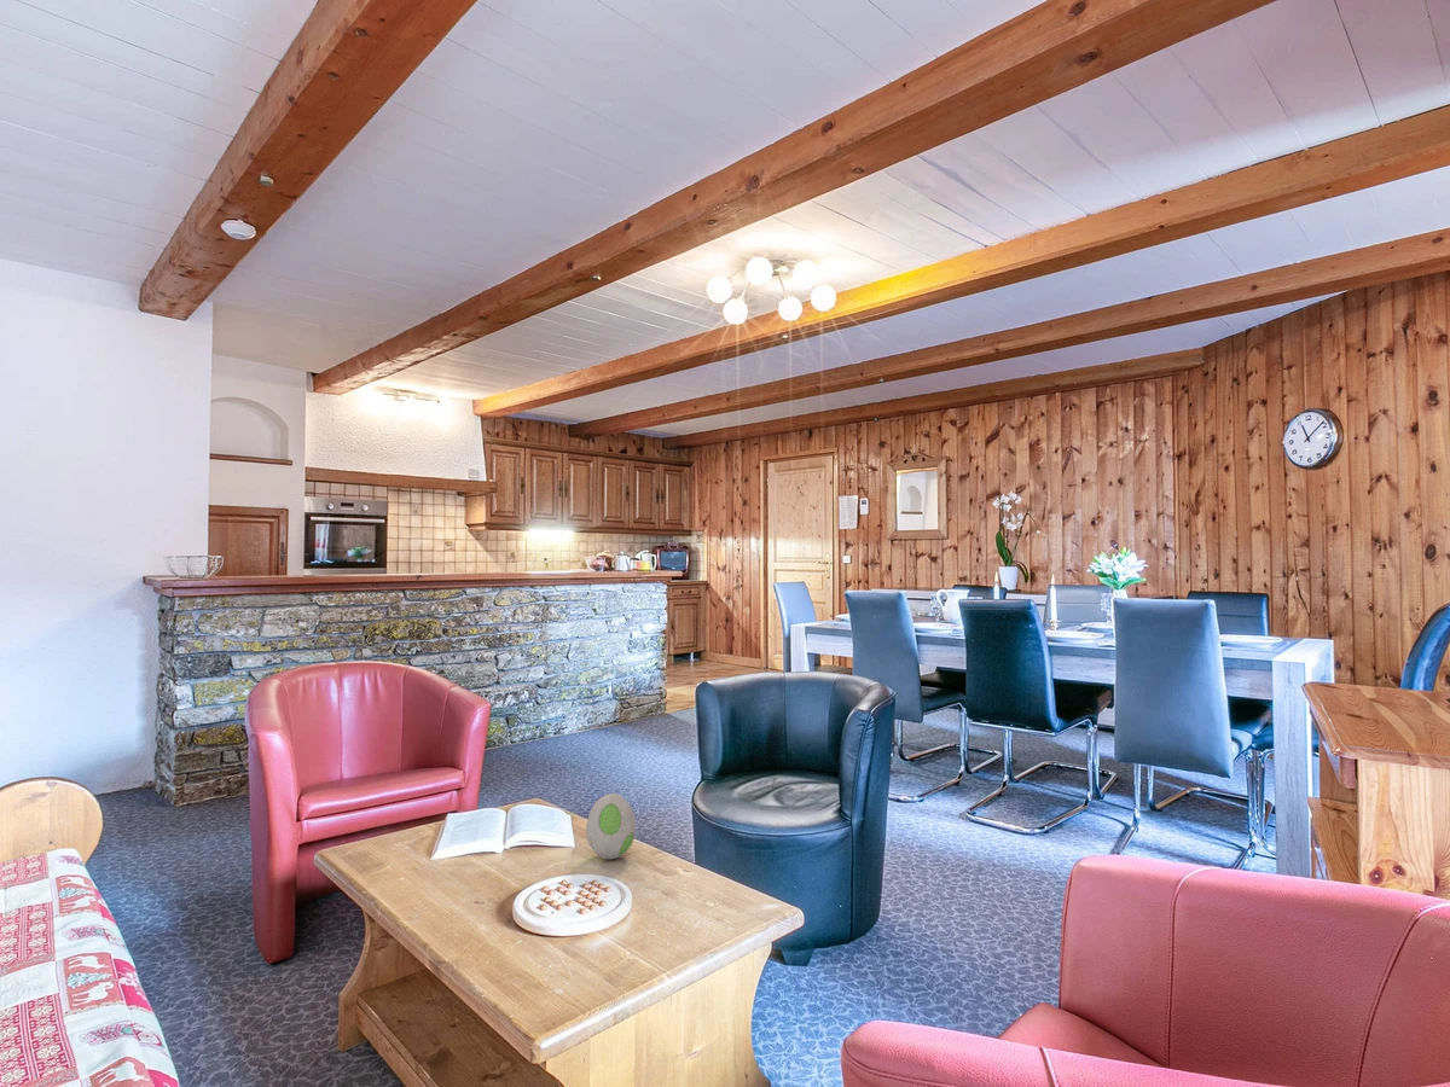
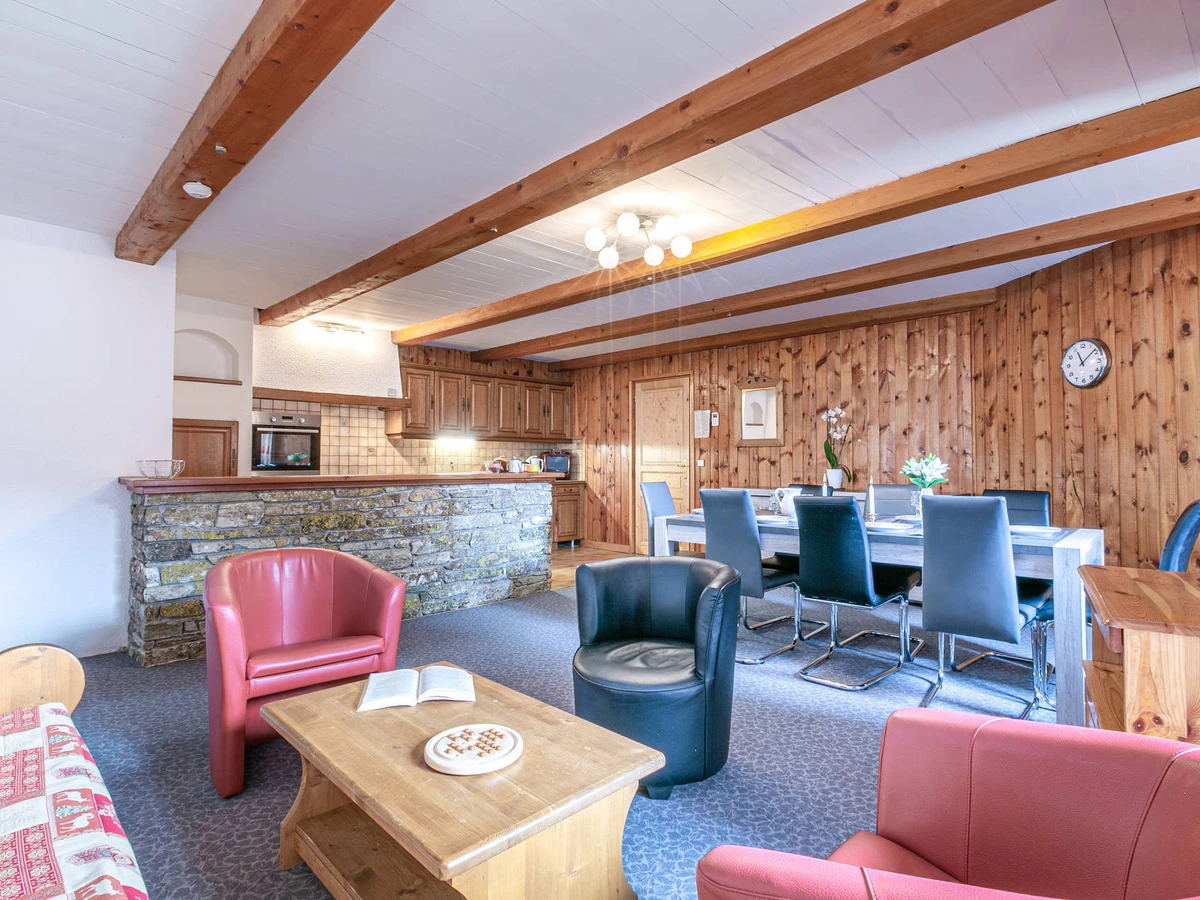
- decorative egg (610, 825)
